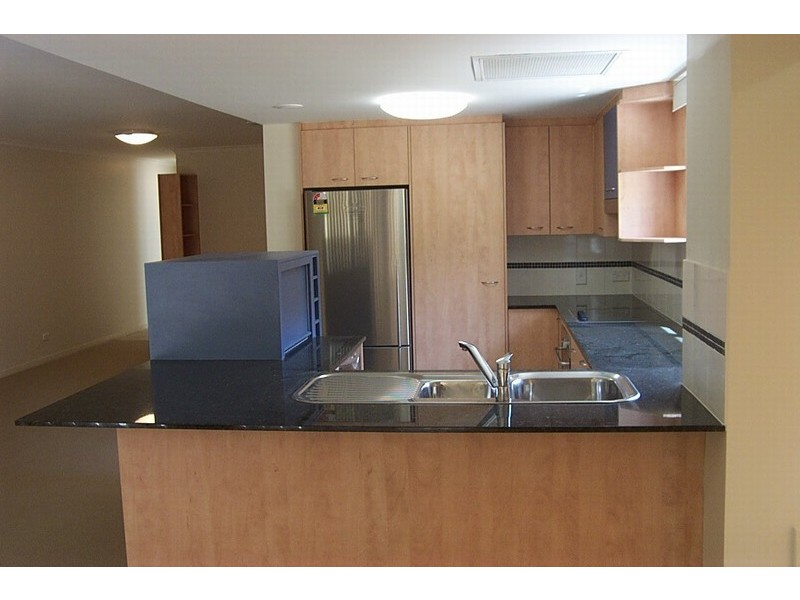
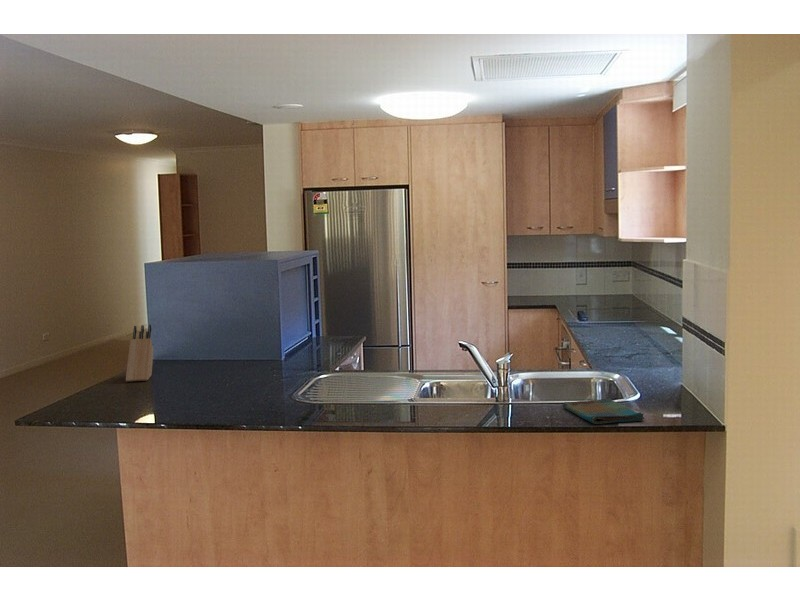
+ knife block (140, 351)
+ dish towel (601, 410)
